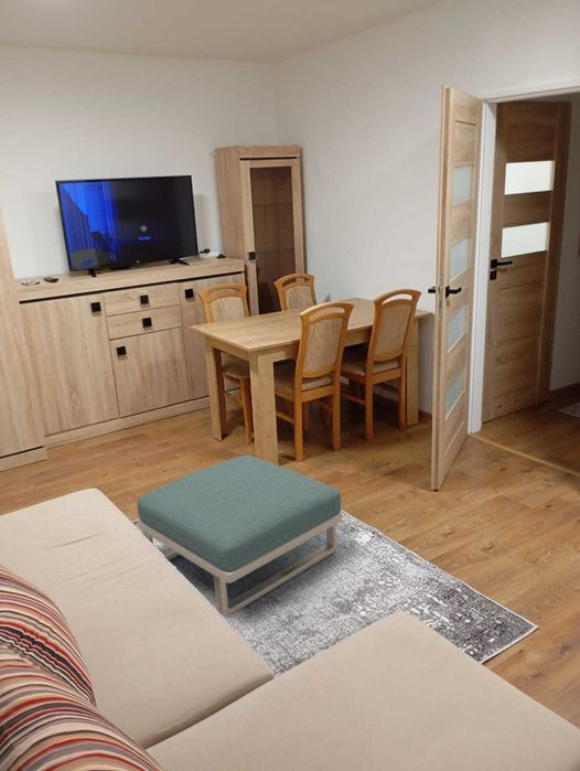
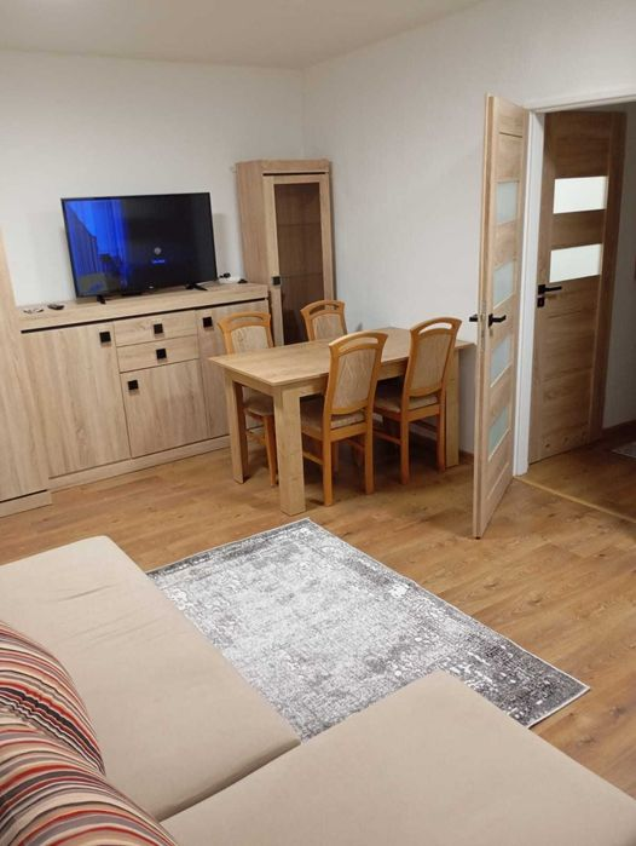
- footstool (239, 522)
